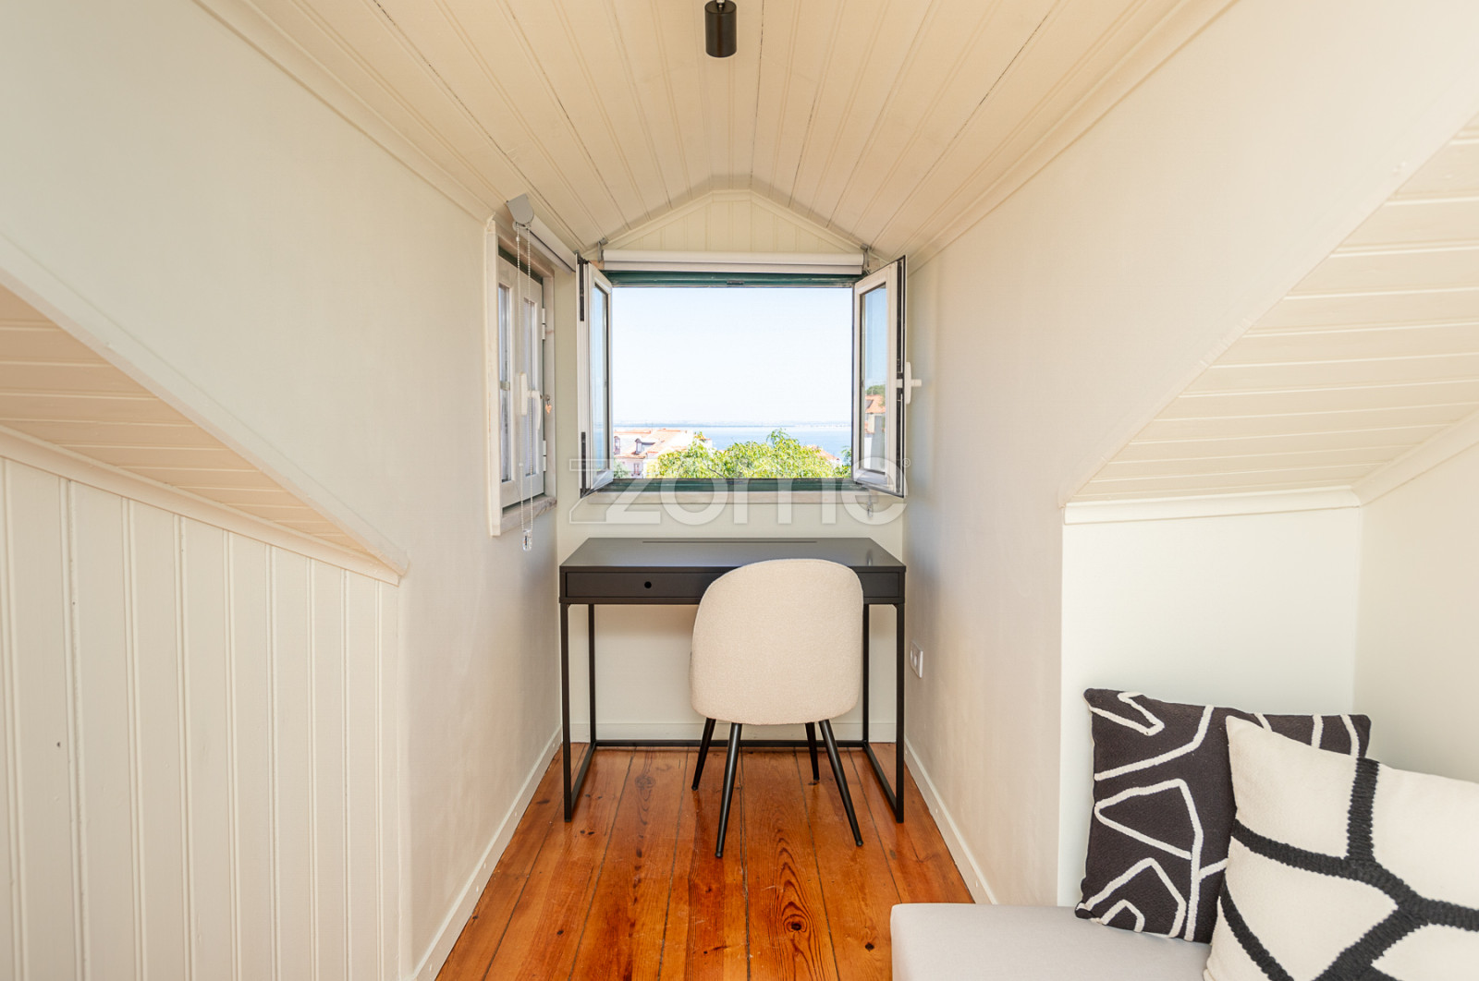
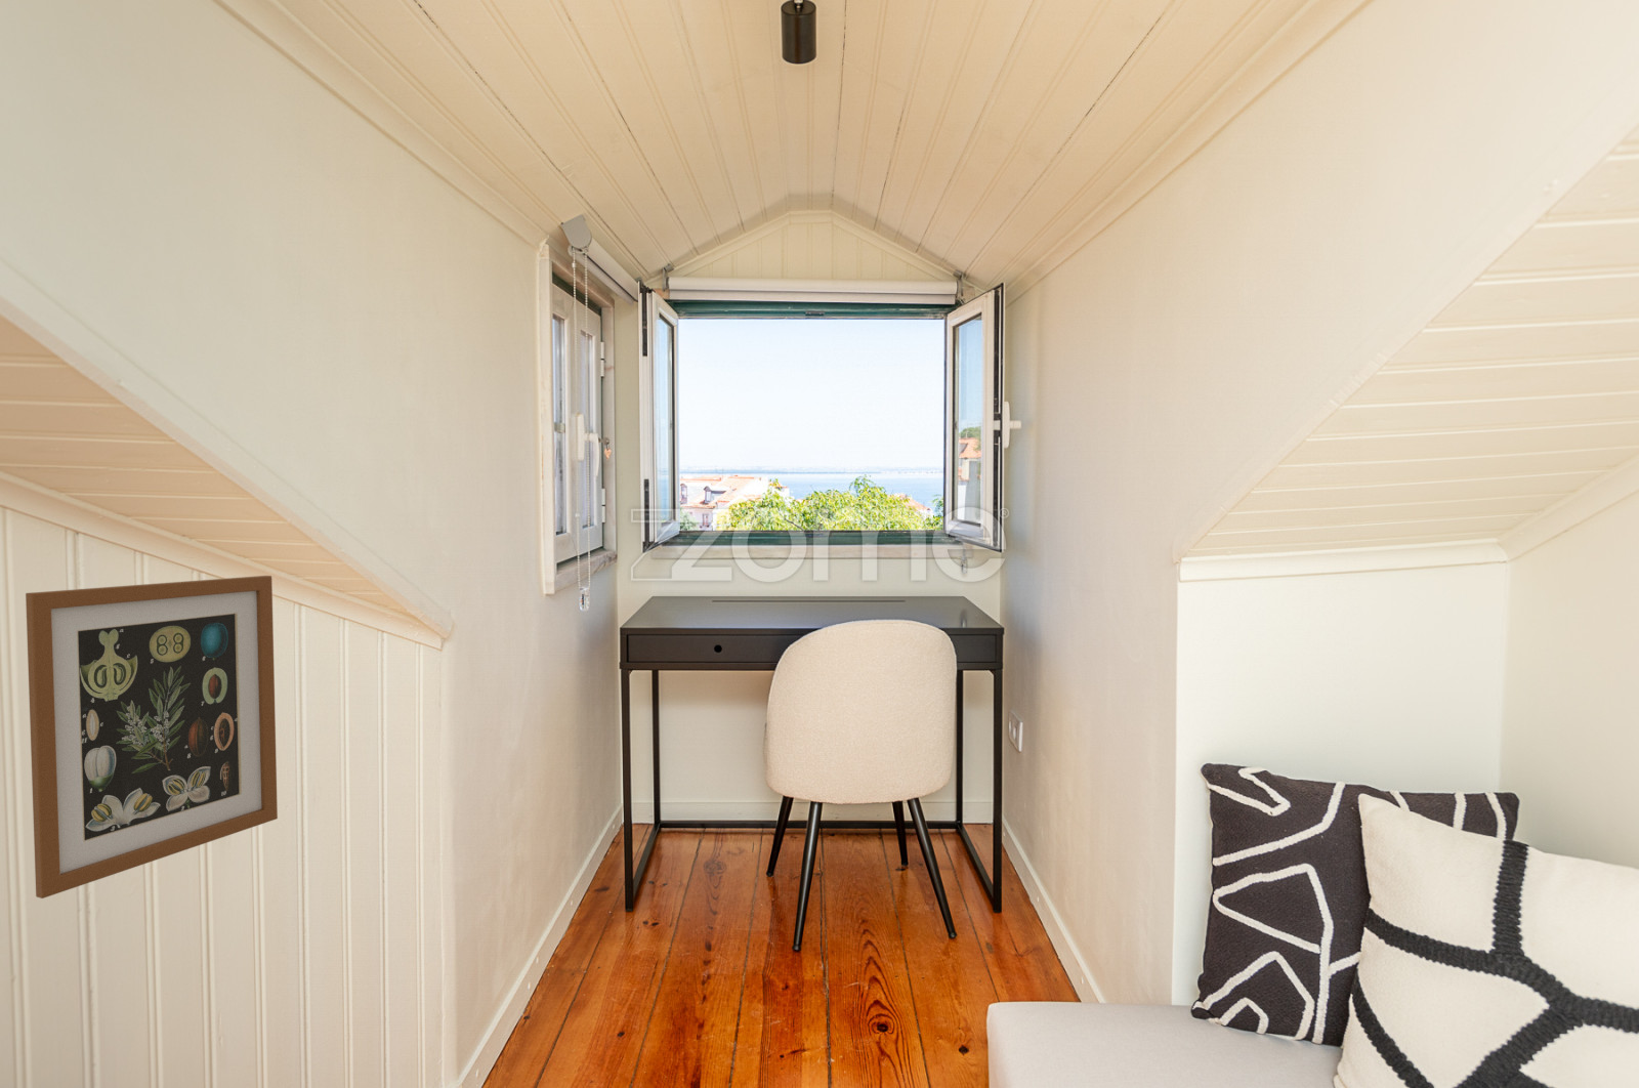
+ wall art (166, 719)
